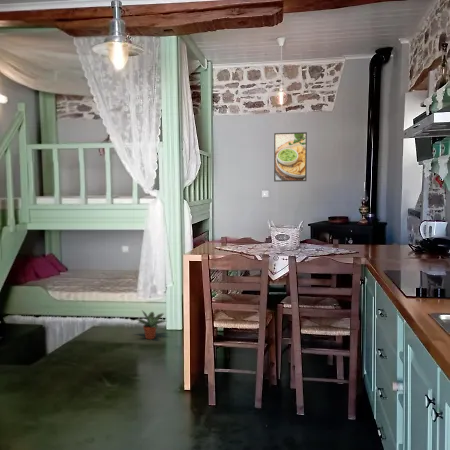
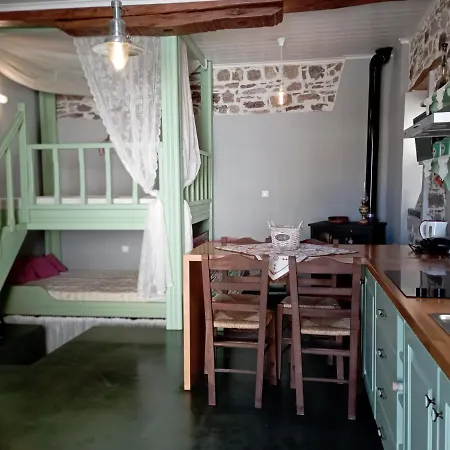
- potted plant (150, 324)
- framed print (290, 157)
